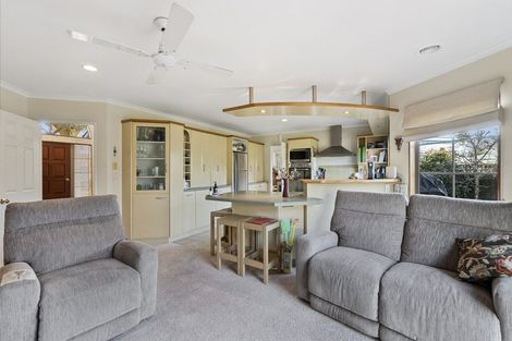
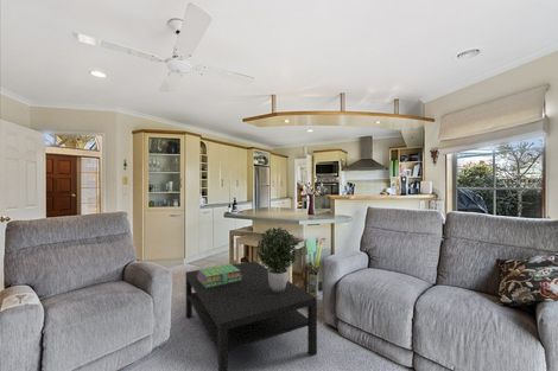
+ potted plant (278, 257)
+ stack of books (218, 274)
+ coffee table (242, 307)
